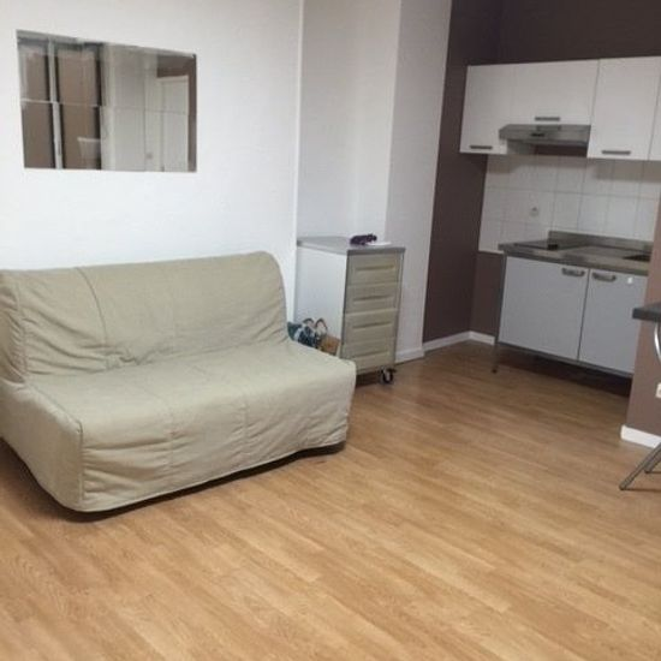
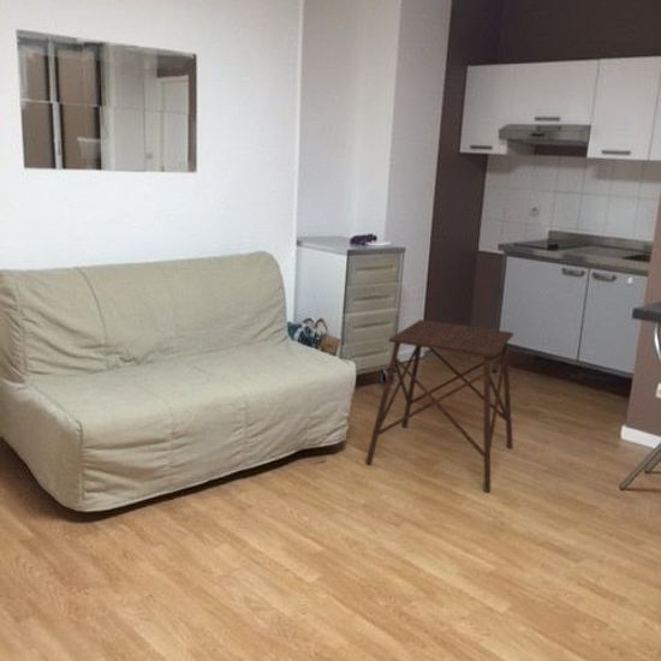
+ side table (446, 397)
